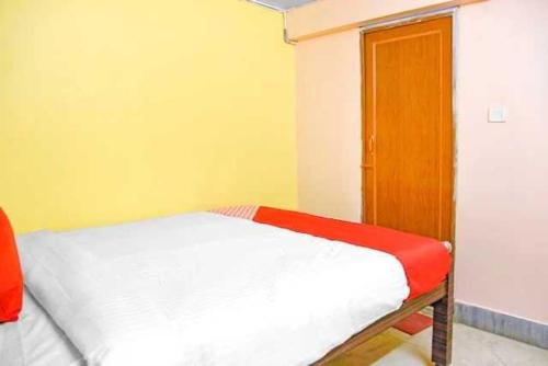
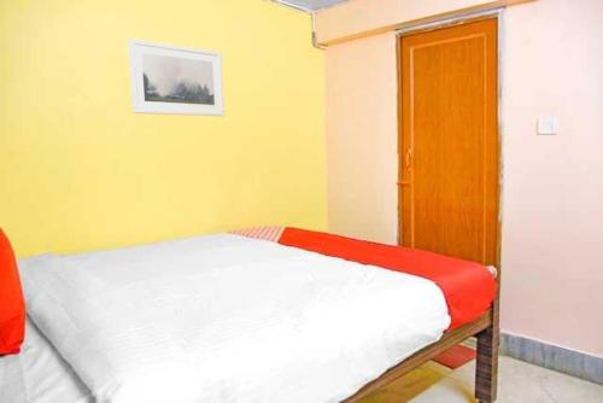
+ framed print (180, 80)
